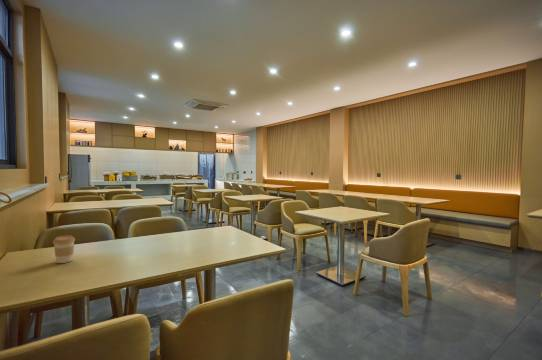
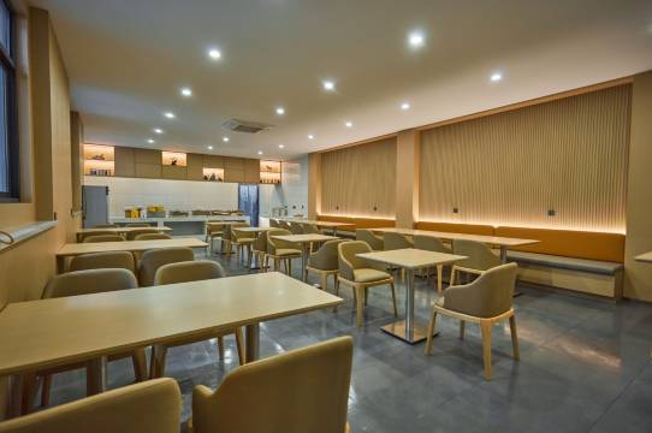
- coffee cup (64, 248)
